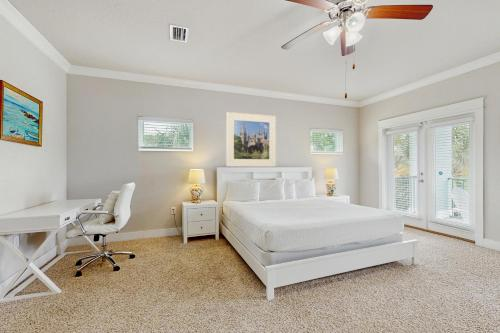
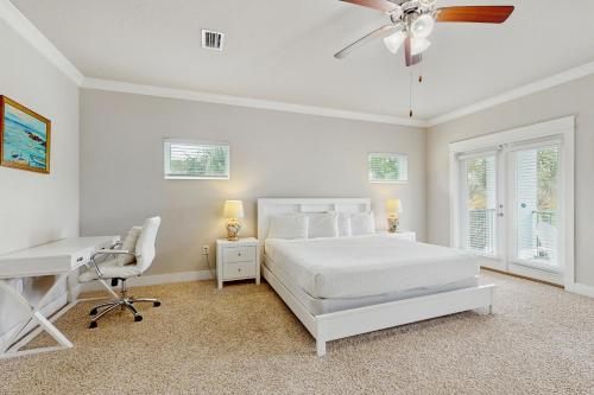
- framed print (251, 140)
